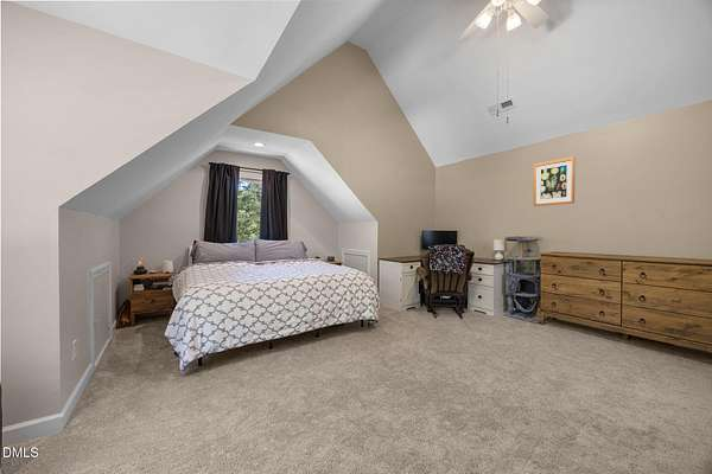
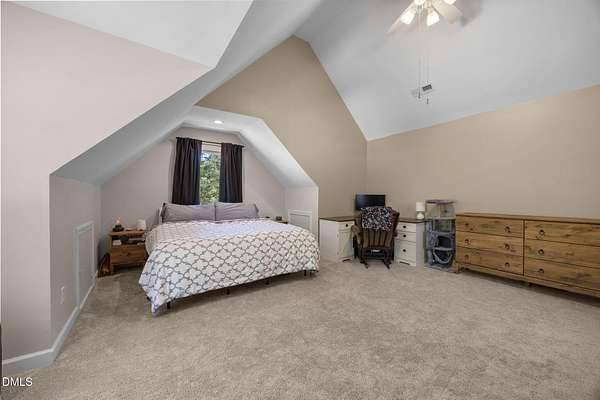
- wall art (553, 182)
